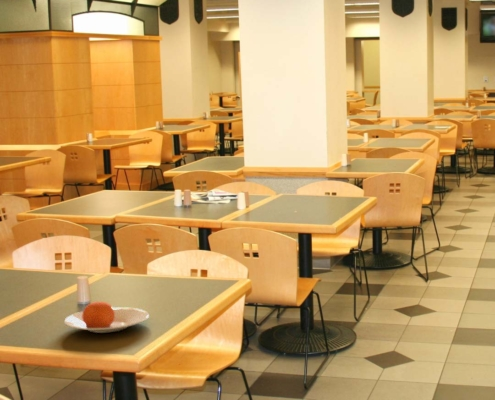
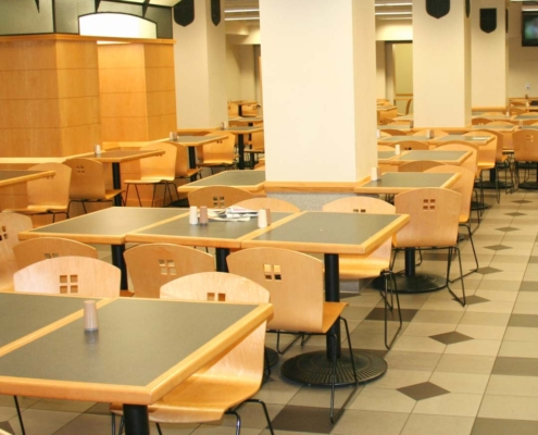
- plate (106, 314)
